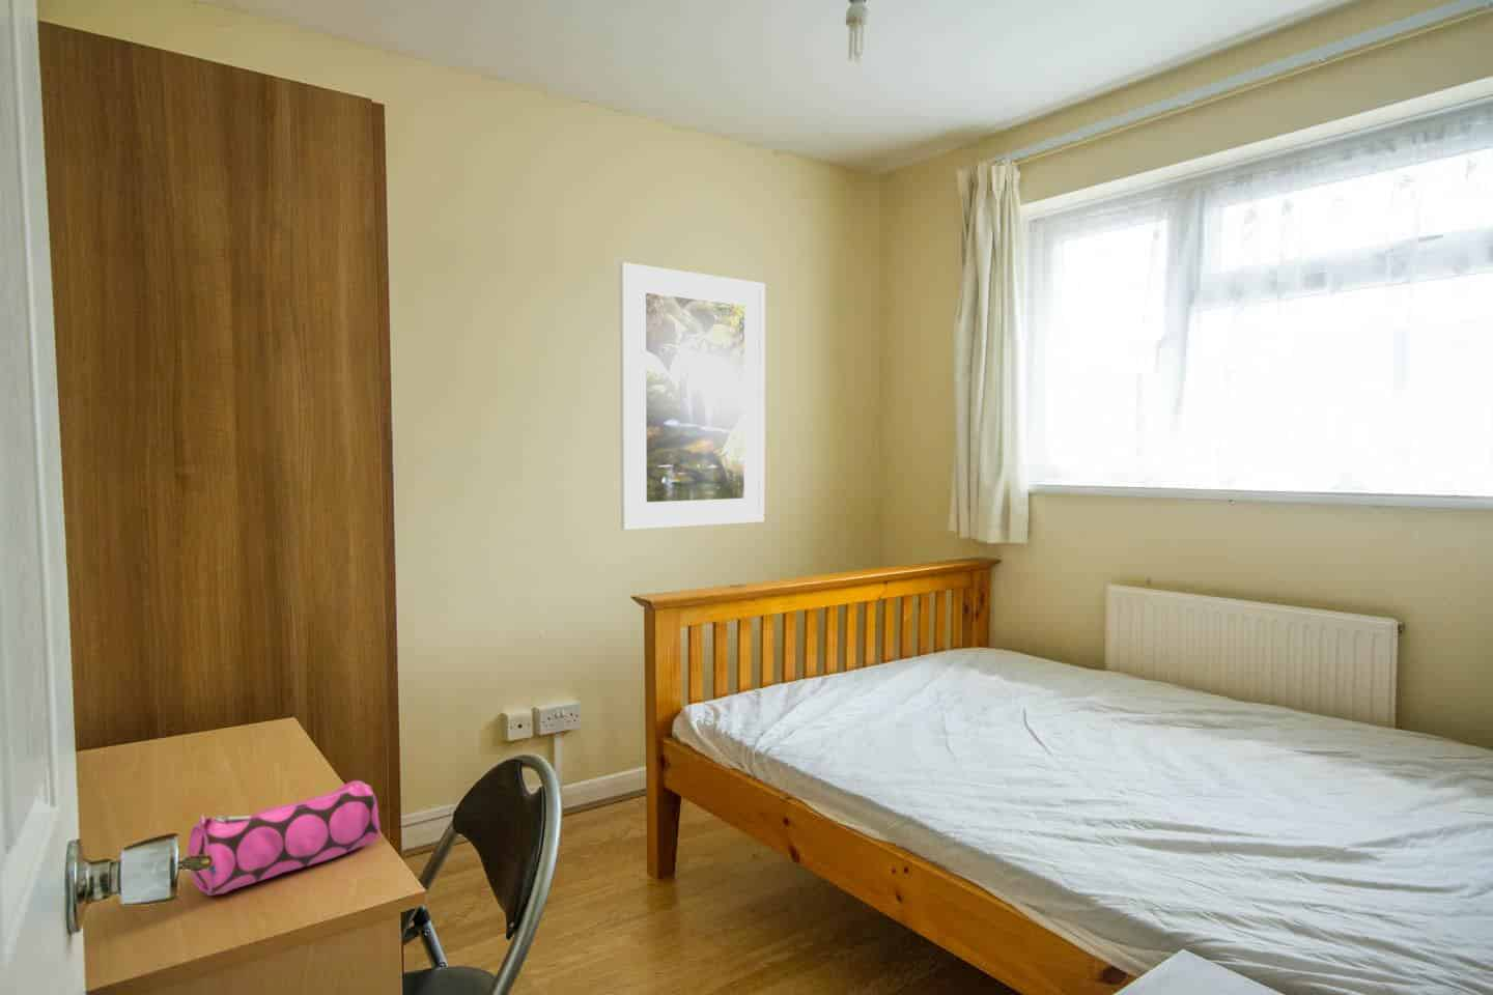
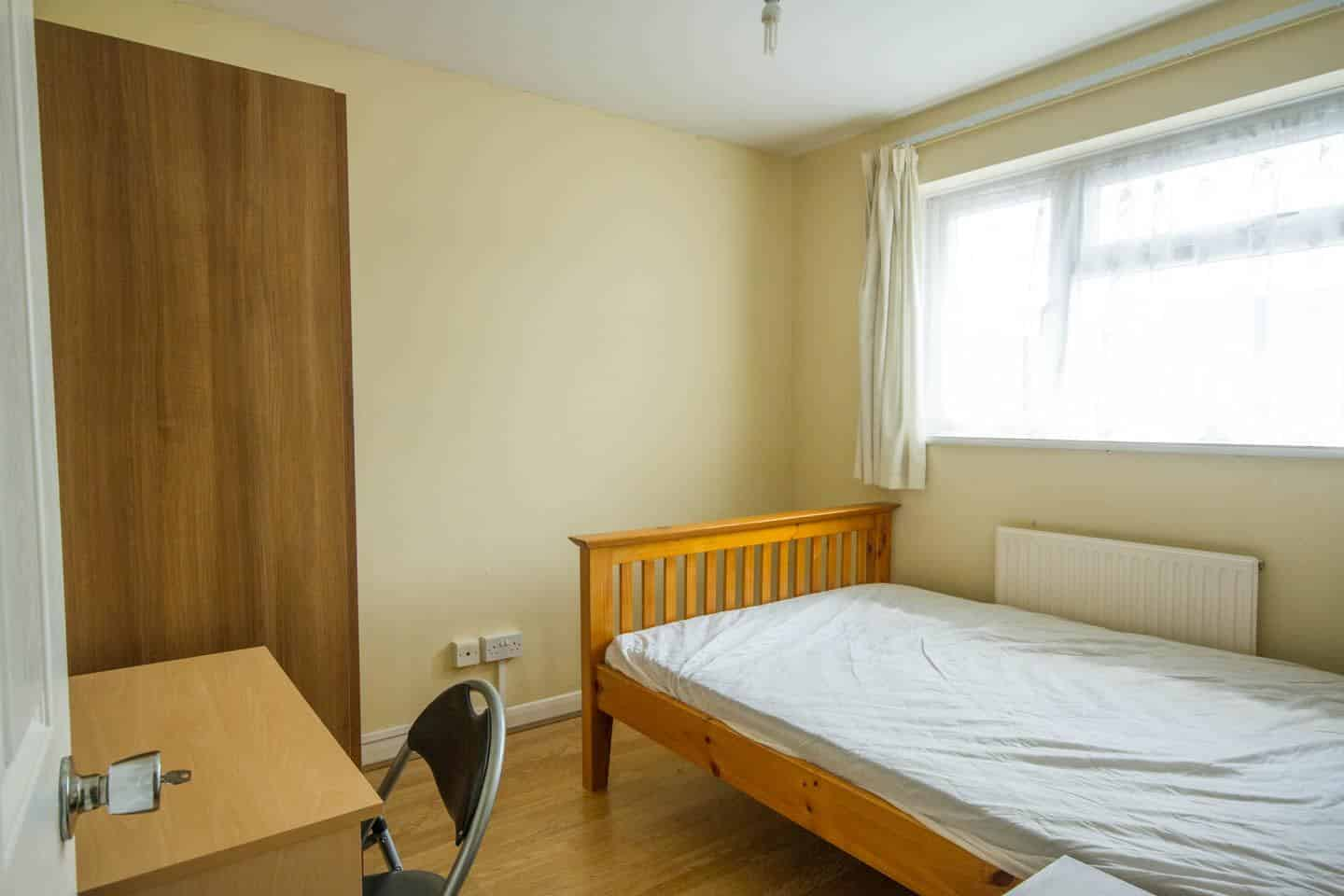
- pencil case (289, 831)
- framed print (695, 400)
